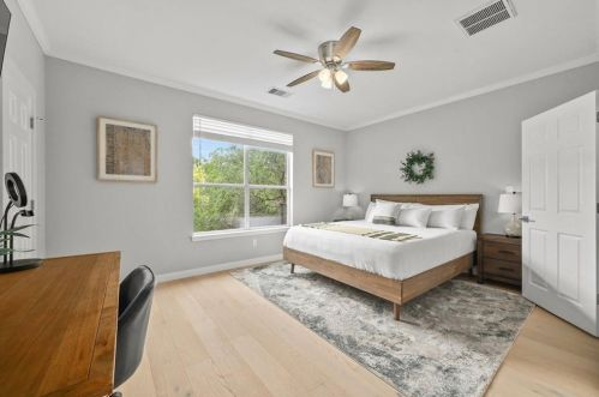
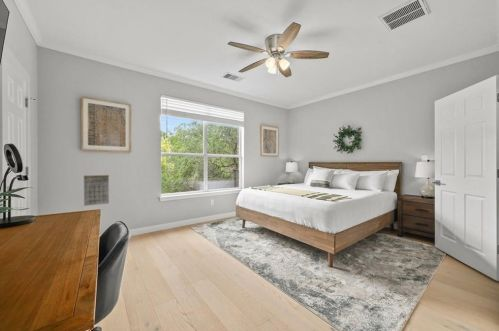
+ calendar (96, 186)
